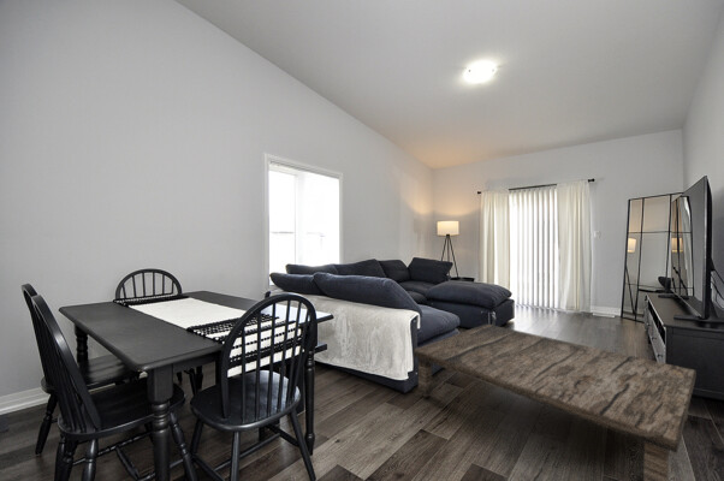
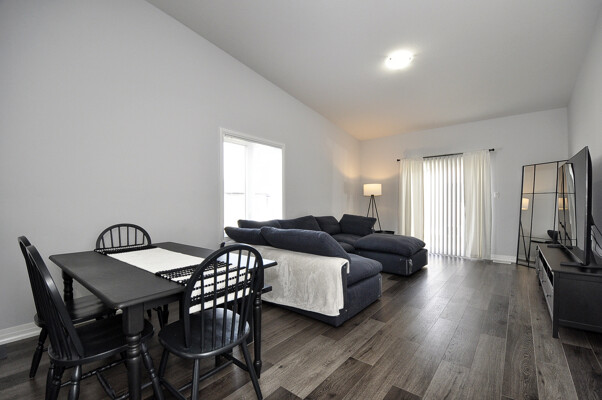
- coffee table (542, 381)
